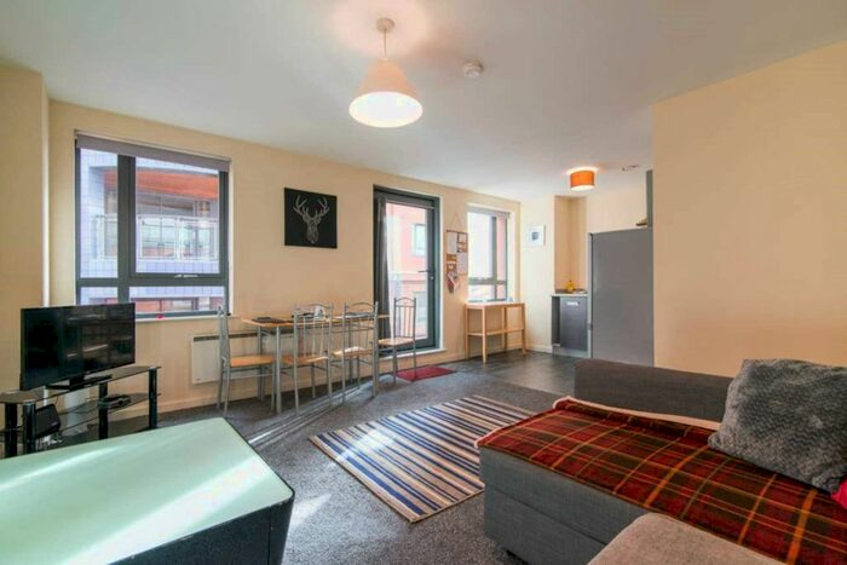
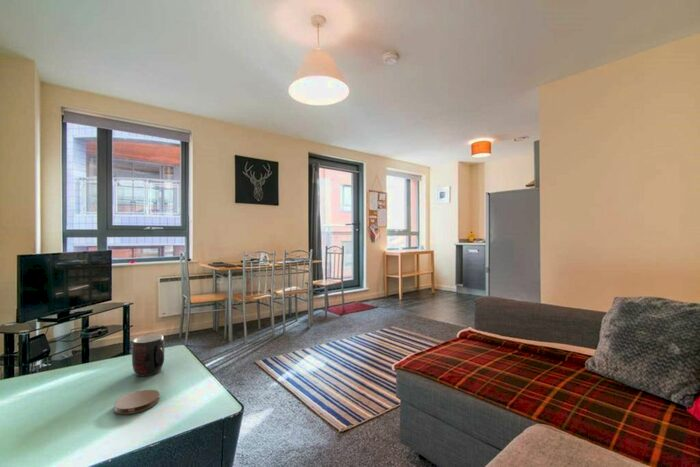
+ coaster (137, 401)
+ mug (151, 355)
